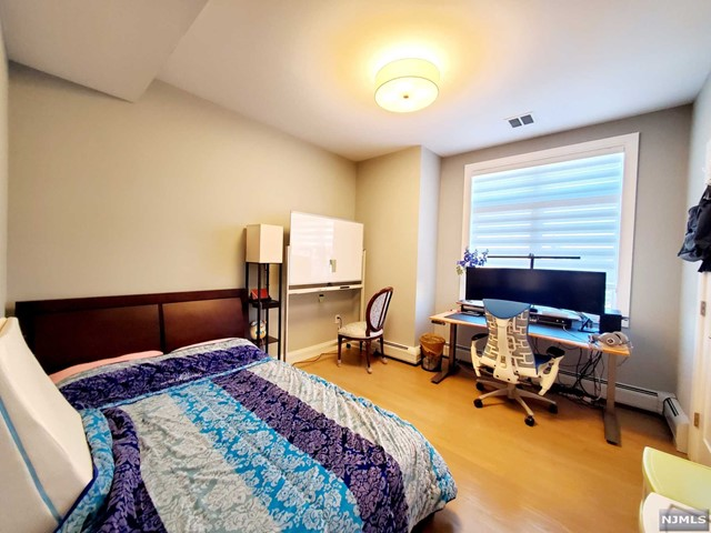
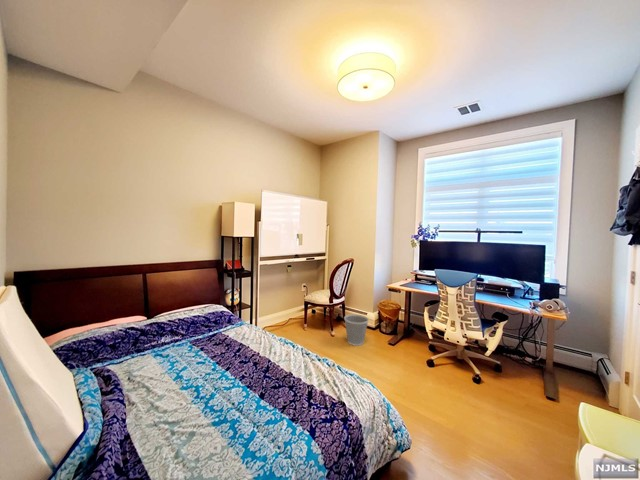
+ wastebasket (355, 330)
